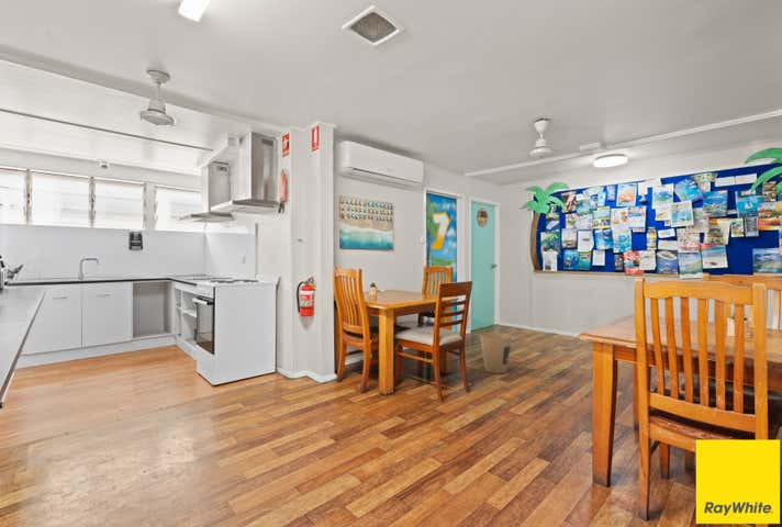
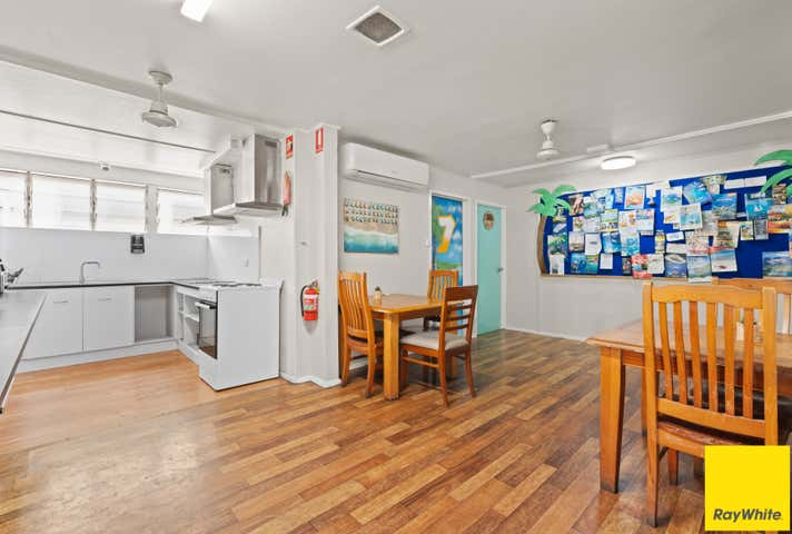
- trash can (495, 352)
